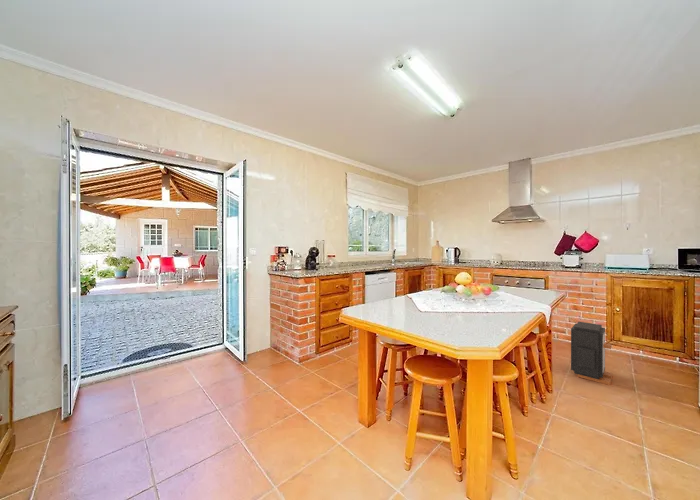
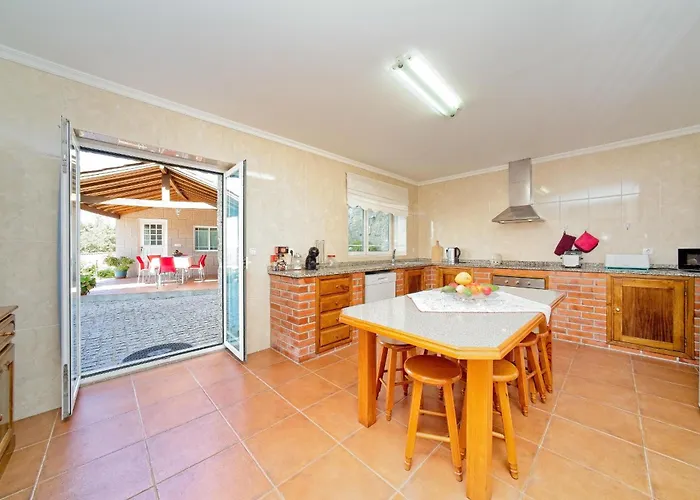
- trash can (591, 350)
